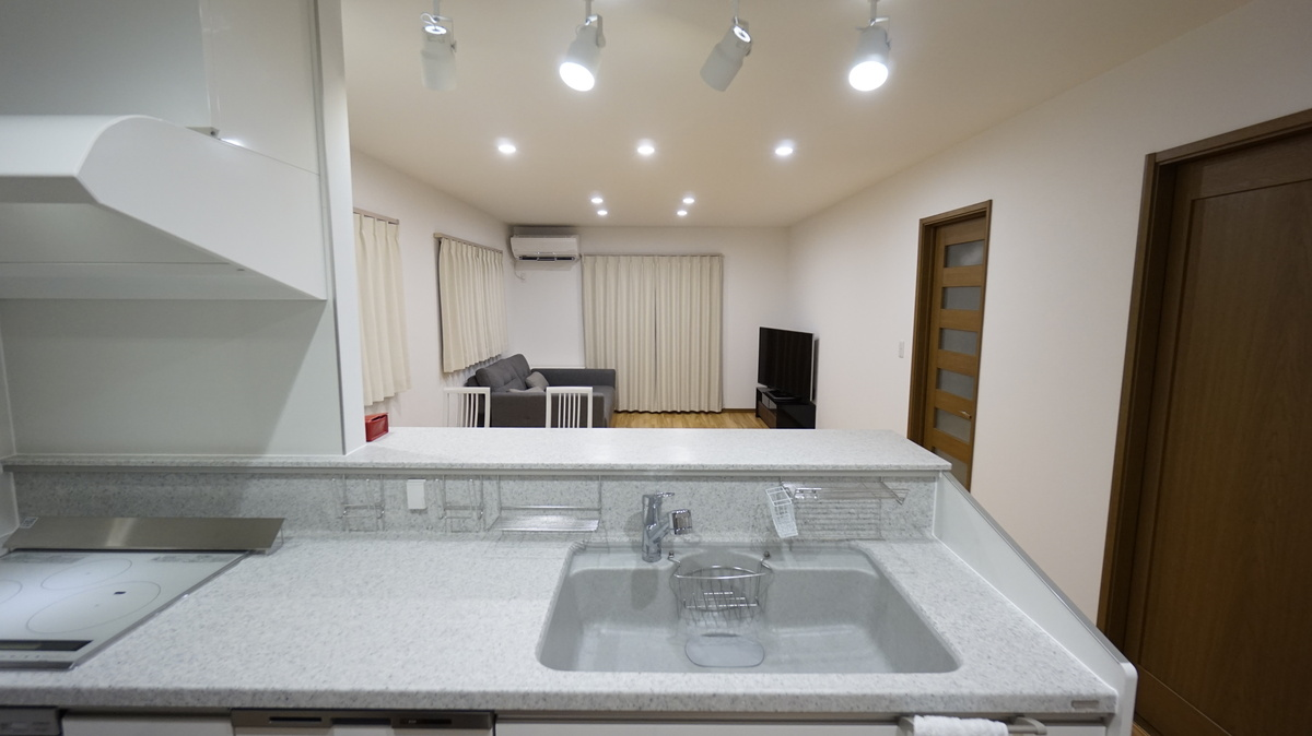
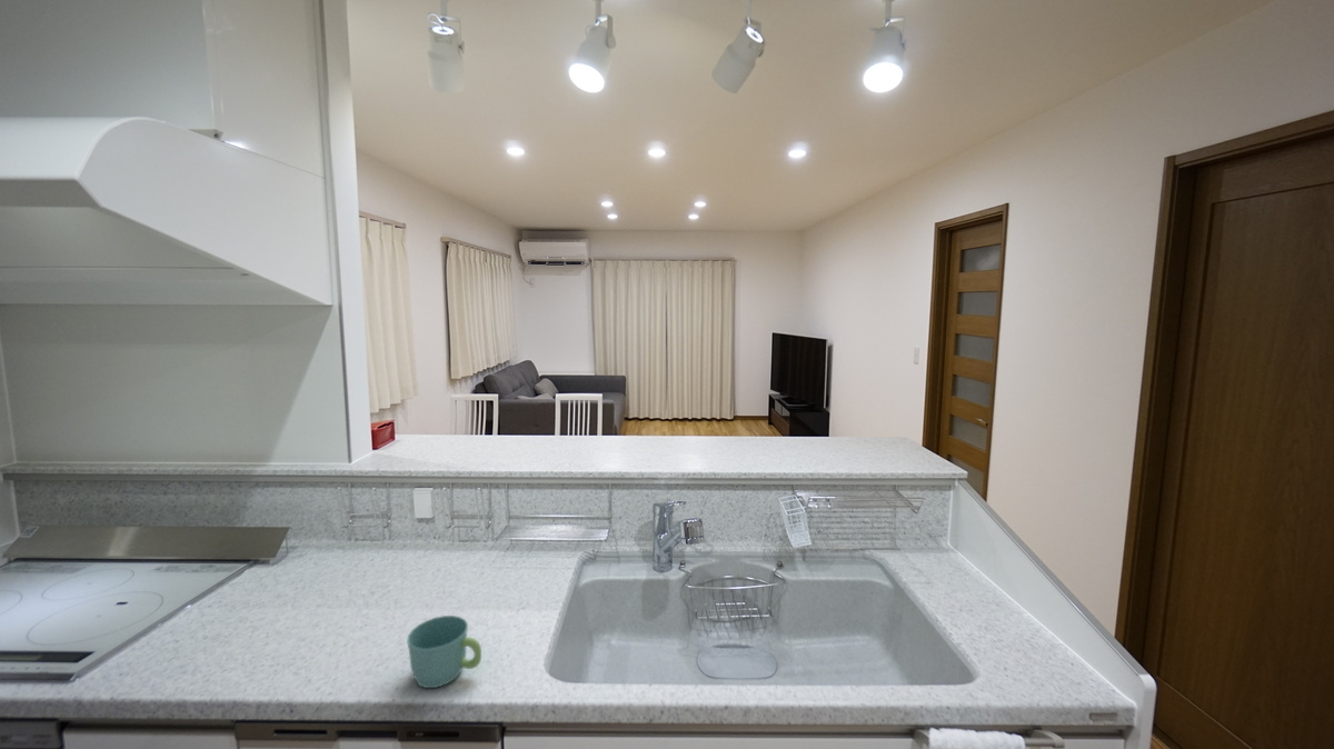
+ mug (446, 652)
